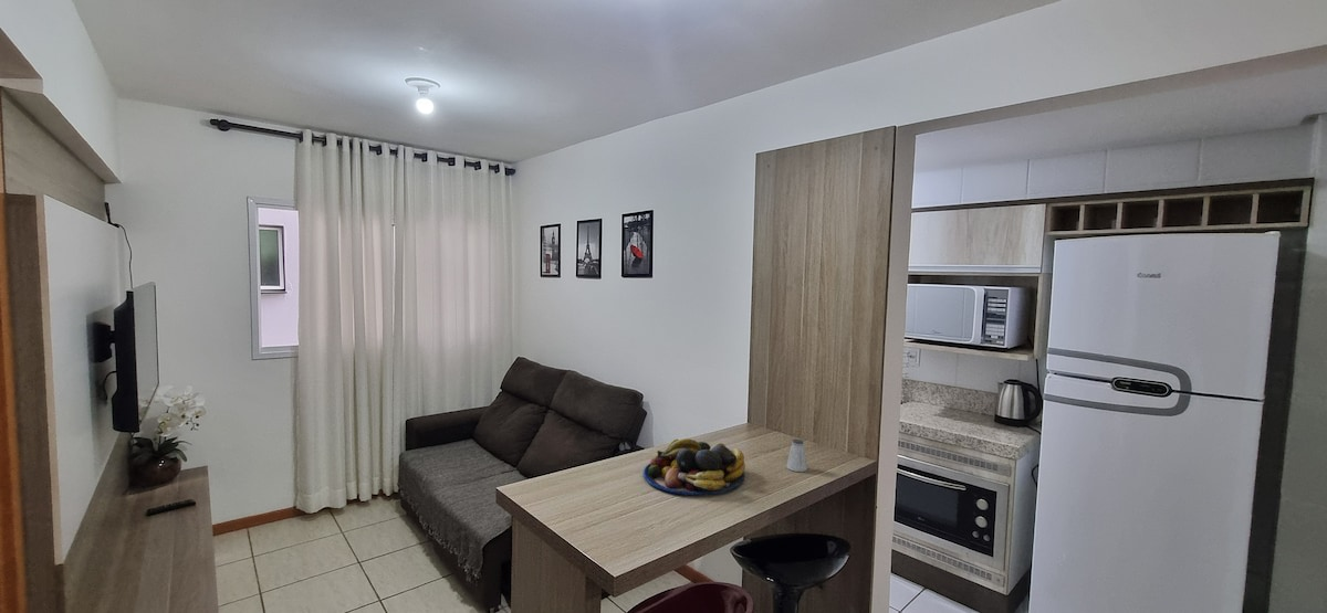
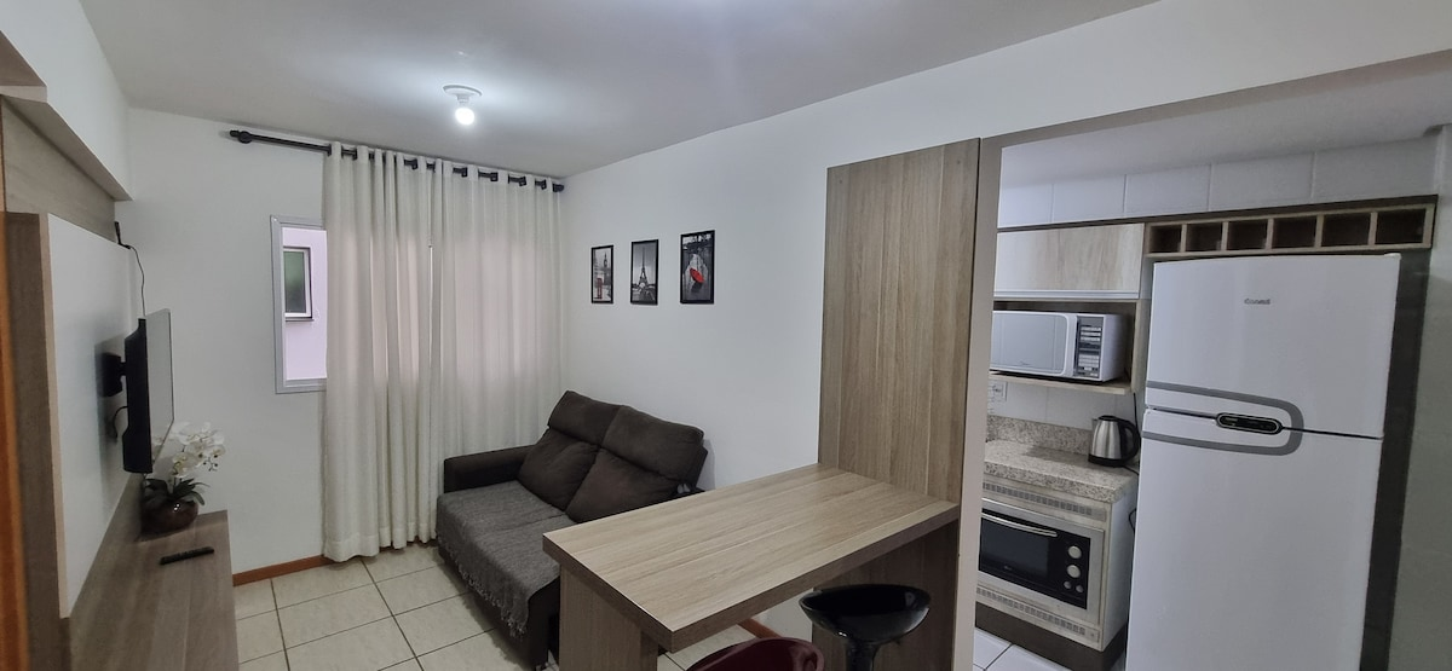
- fruit bowl (693, 456)
- saltshaker (797, 454)
